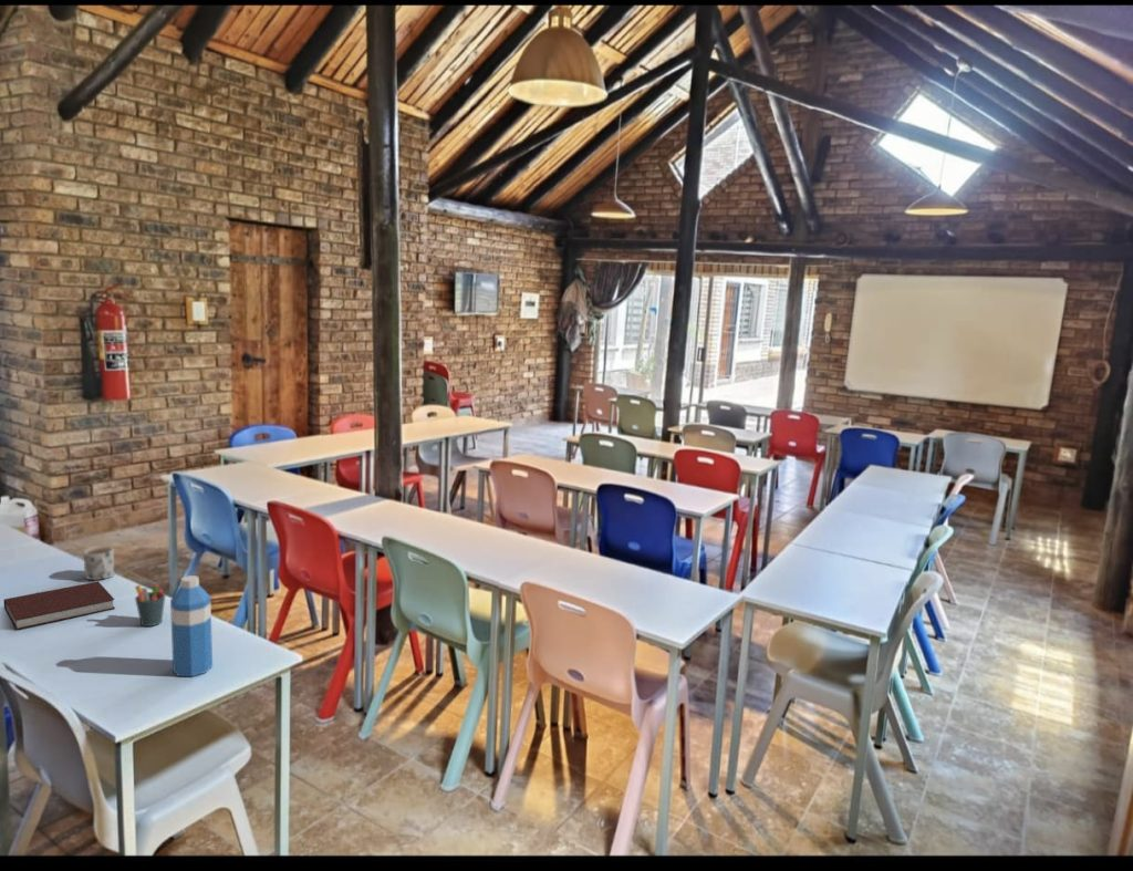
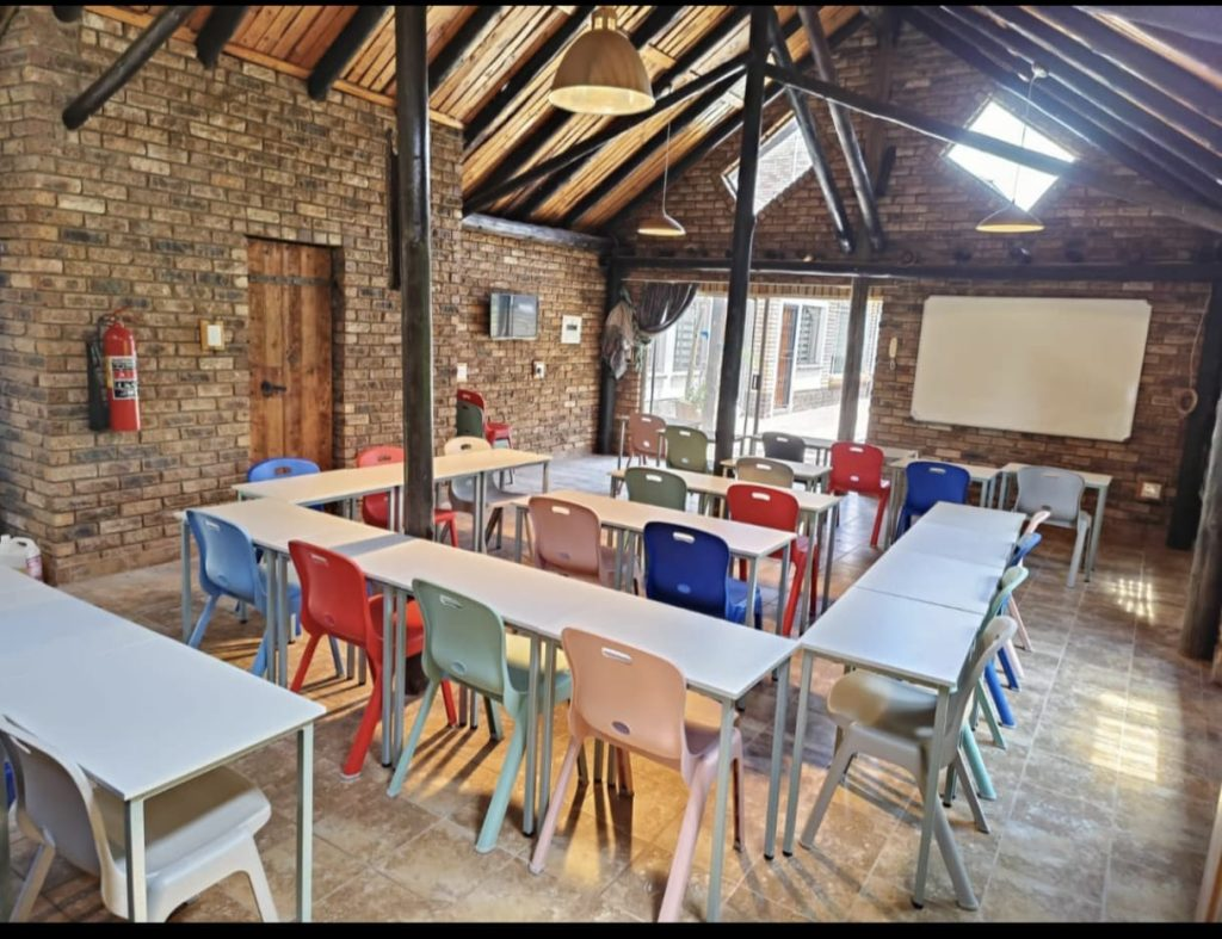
- mug (100, 564)
- pen holder (149, 602)
- notebook (60, 603)
- water bottle (191, 623)
